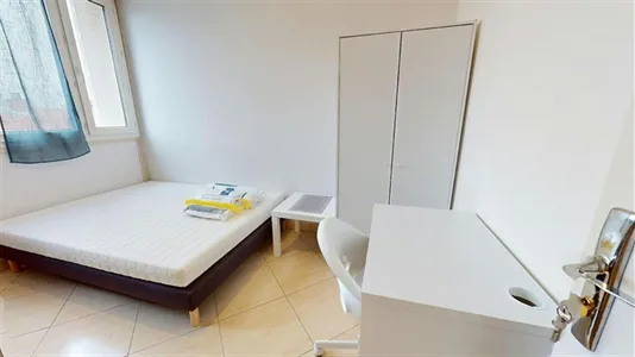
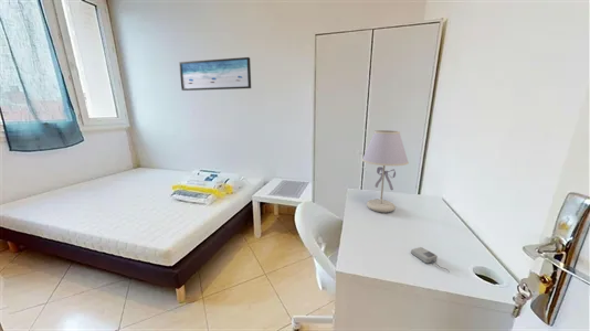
+ table lamp (383, 170)
+ computer mouse (430, 258)
+ wall art (213, 74)
